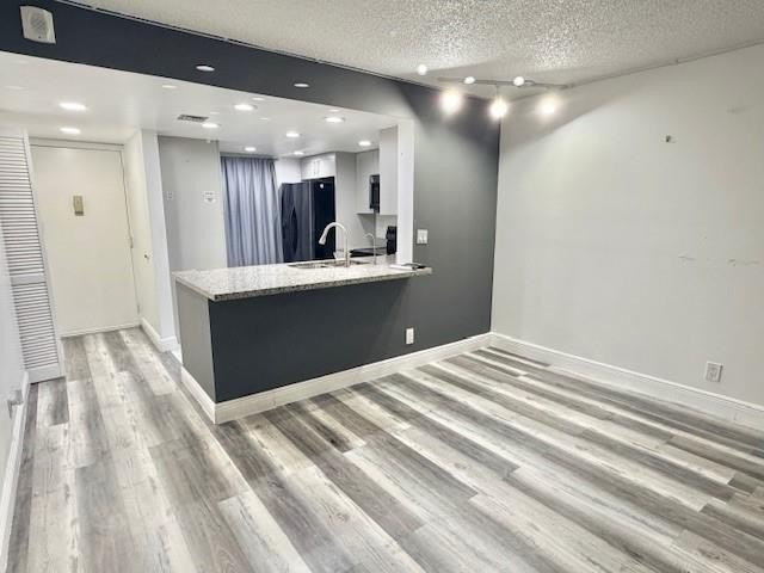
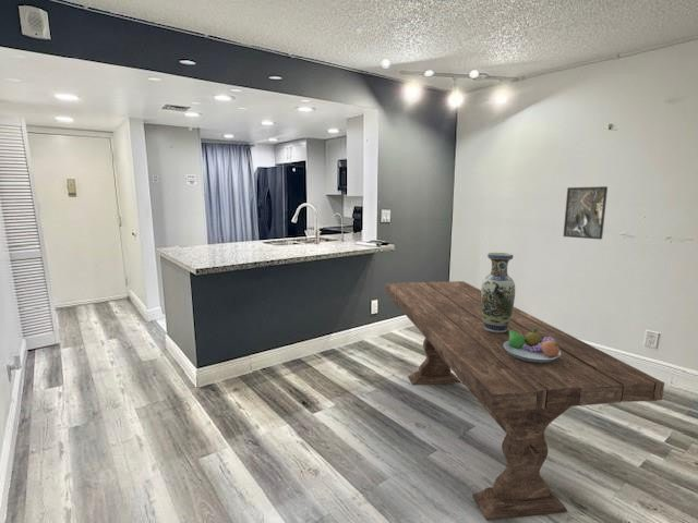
+ fruit bowl (530, 342)
+ dining table (469, 372)
+ vase (497, 292)
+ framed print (583, 212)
